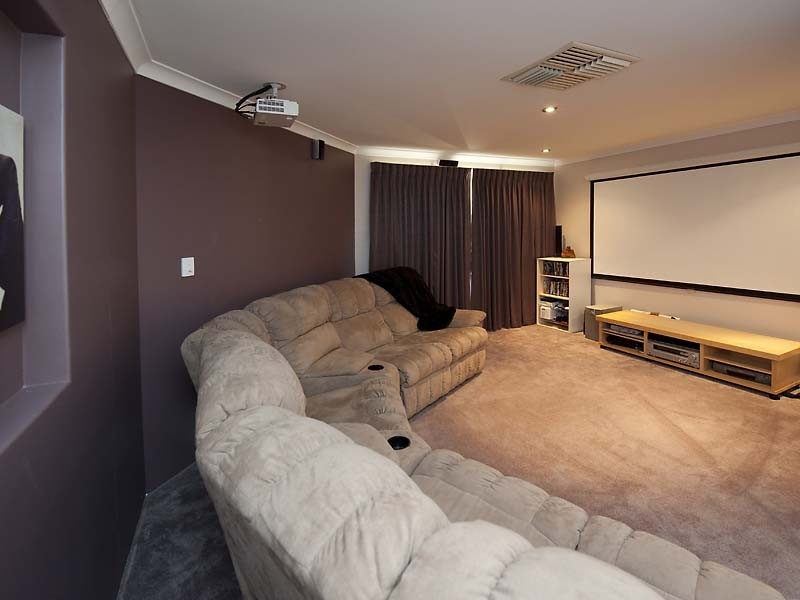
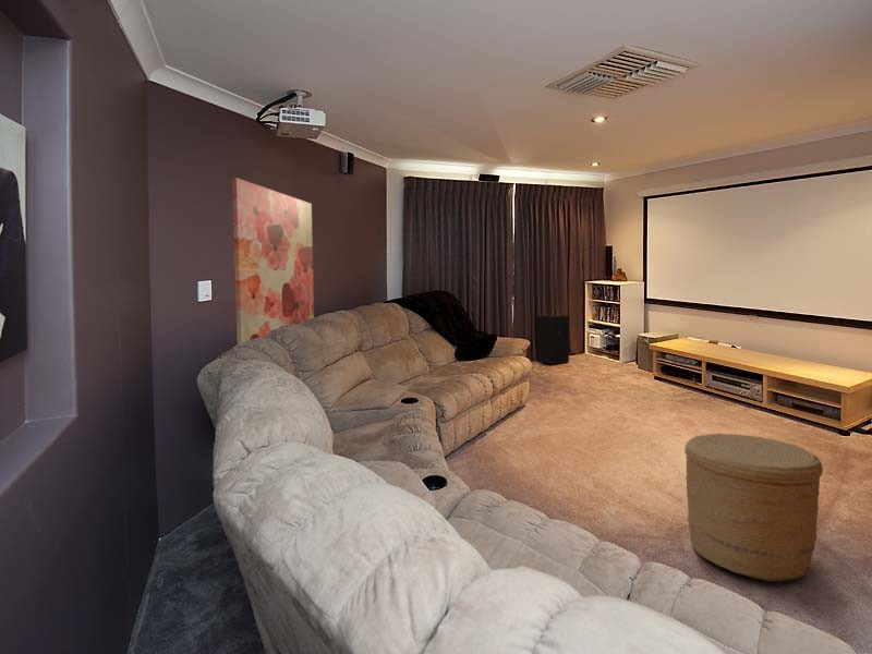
+ basket (748, 500)
+ wall art (278, 269)
+ speaker (553, 339)
